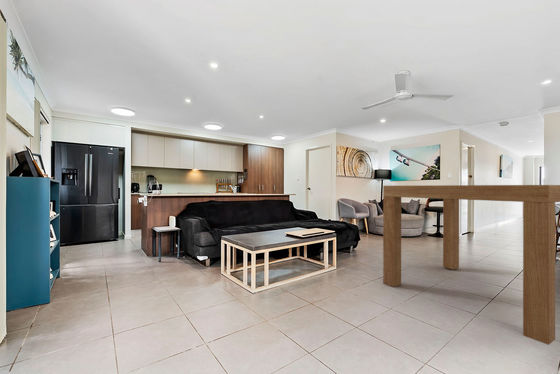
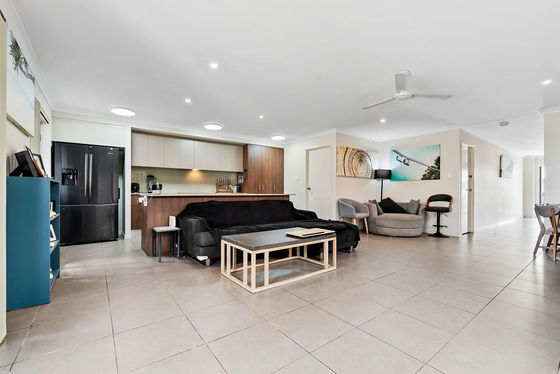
- table (458, 238)
